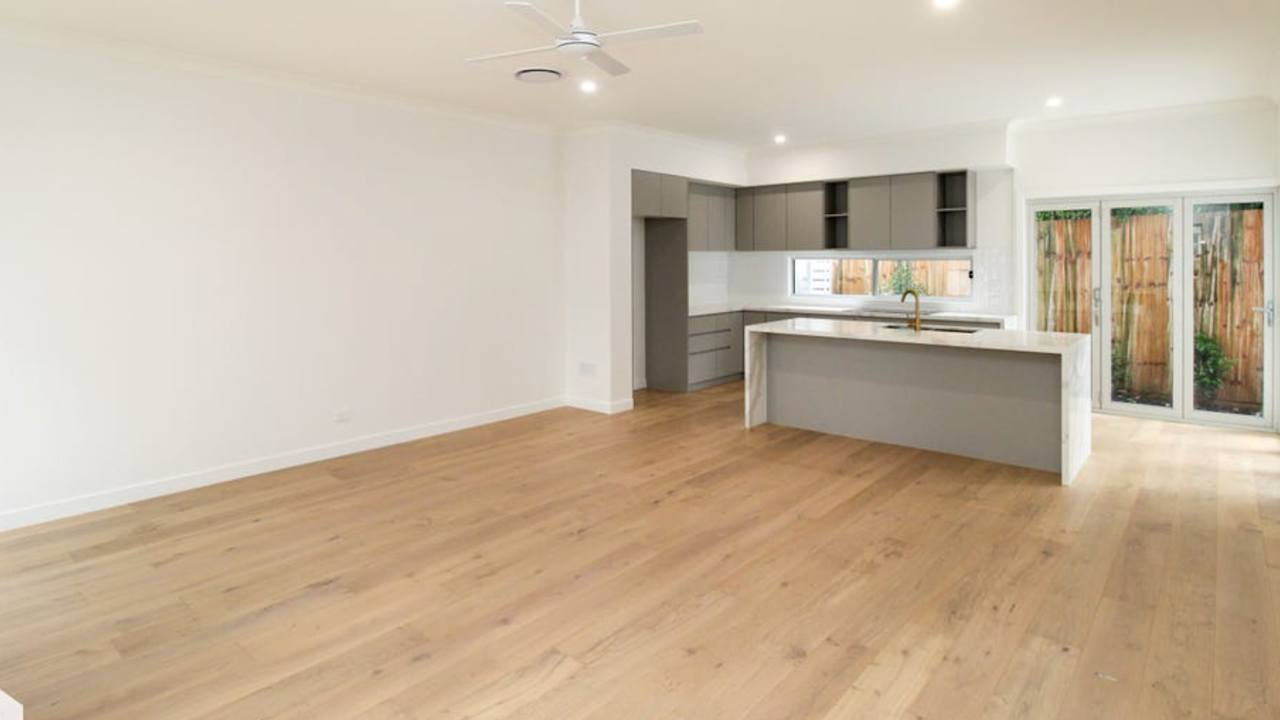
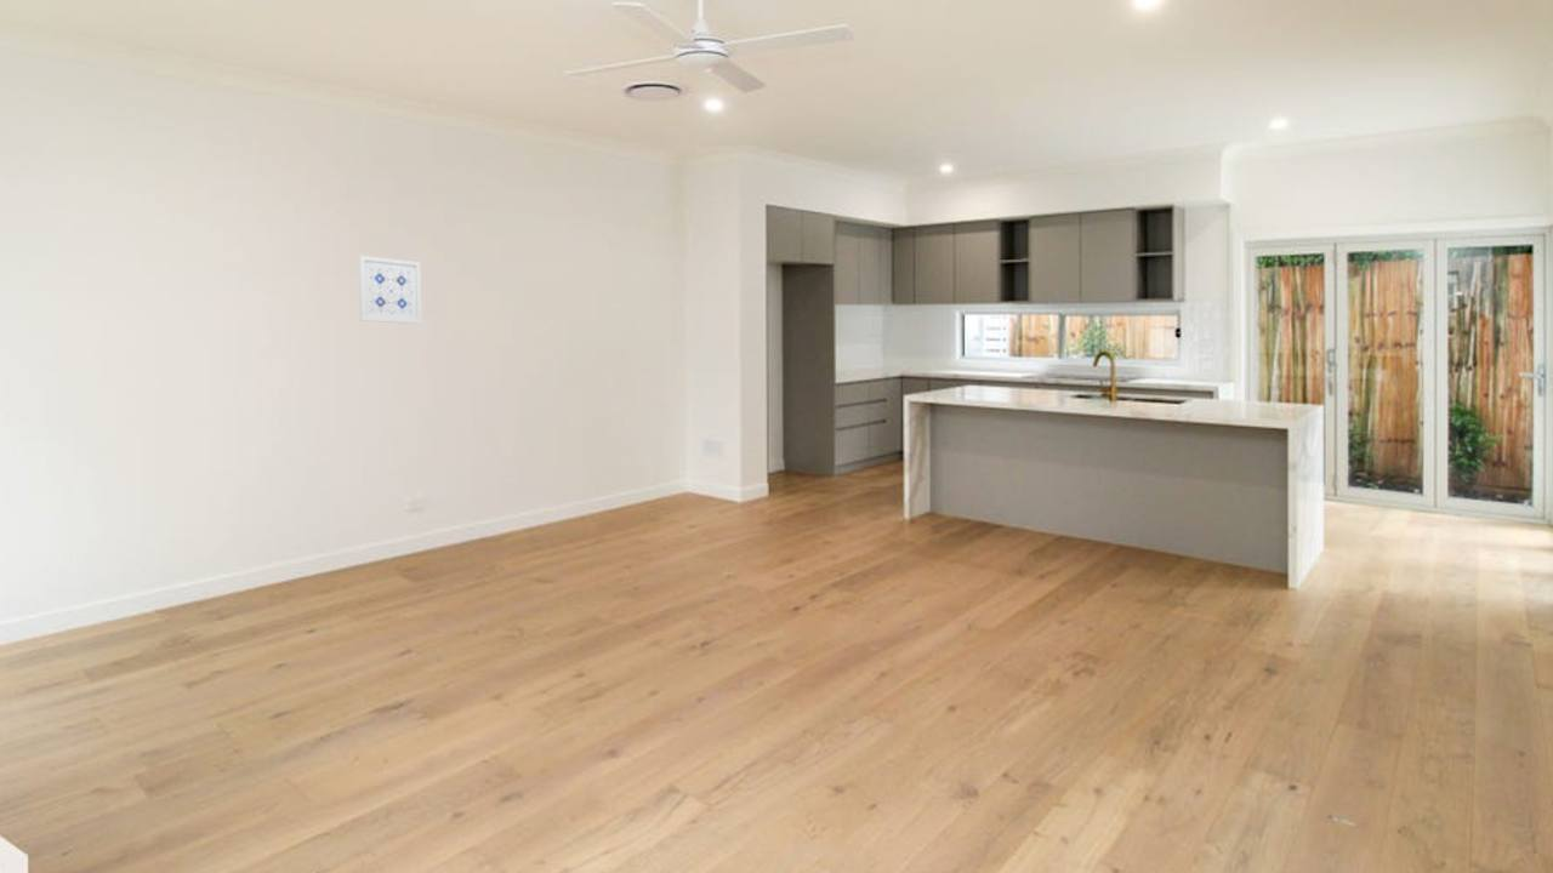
+ wall art (389, 290)
